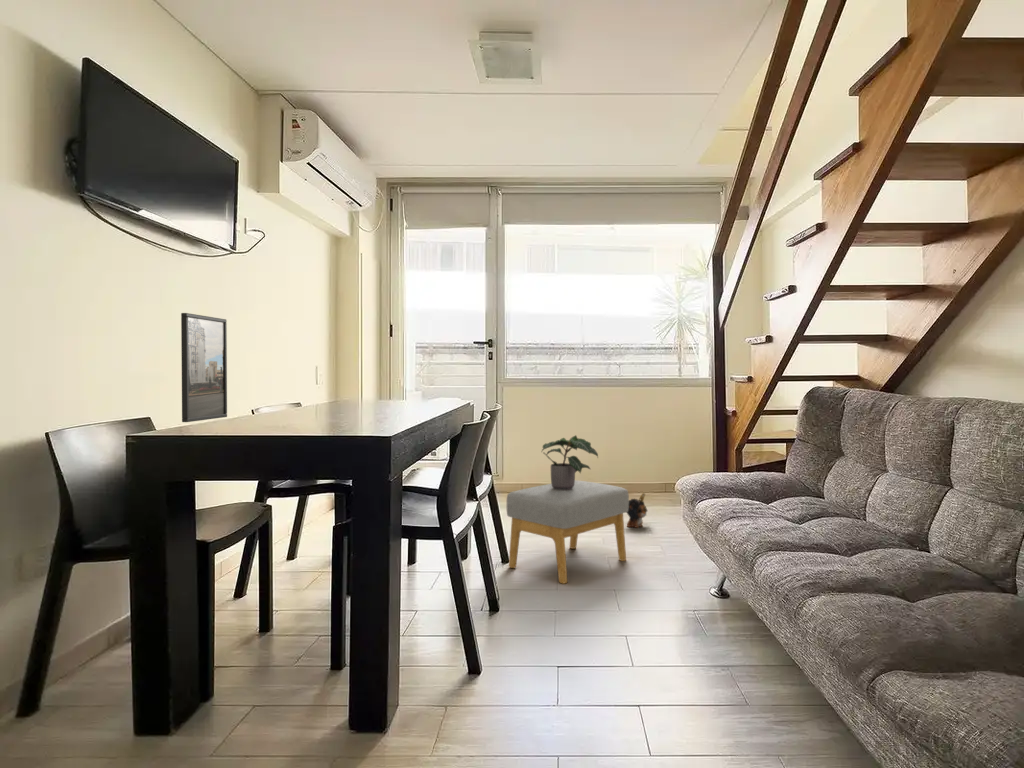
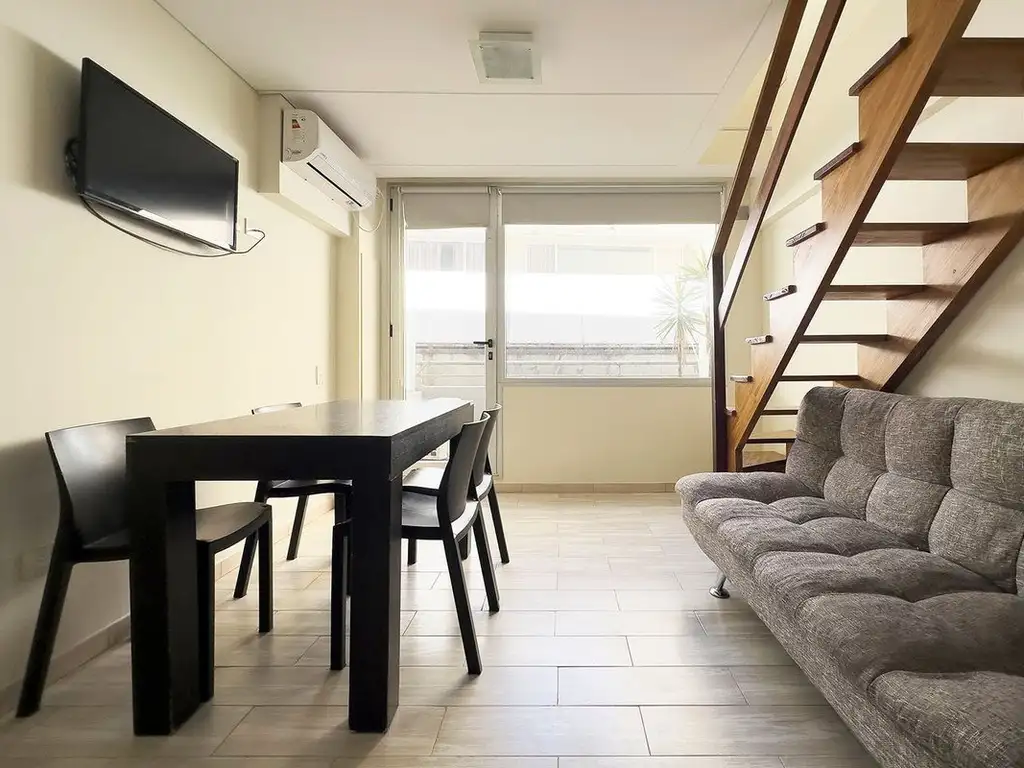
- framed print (205, 368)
- plush toy (637, 508)
- footstool (568, 525)
- potted plant (569, 462)
